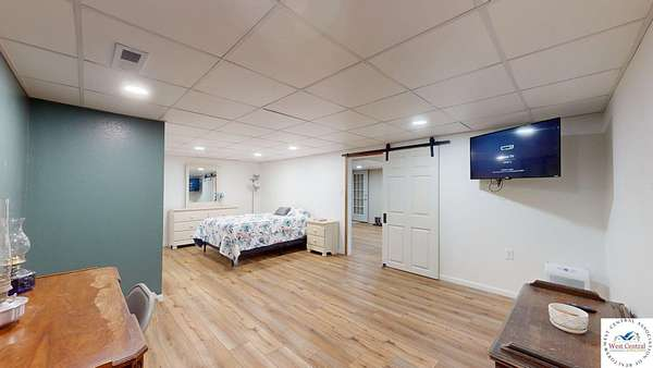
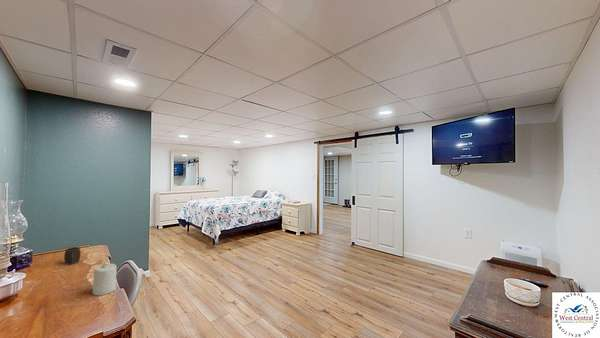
+ candle (104, 276)
+ mug (72, 256)
